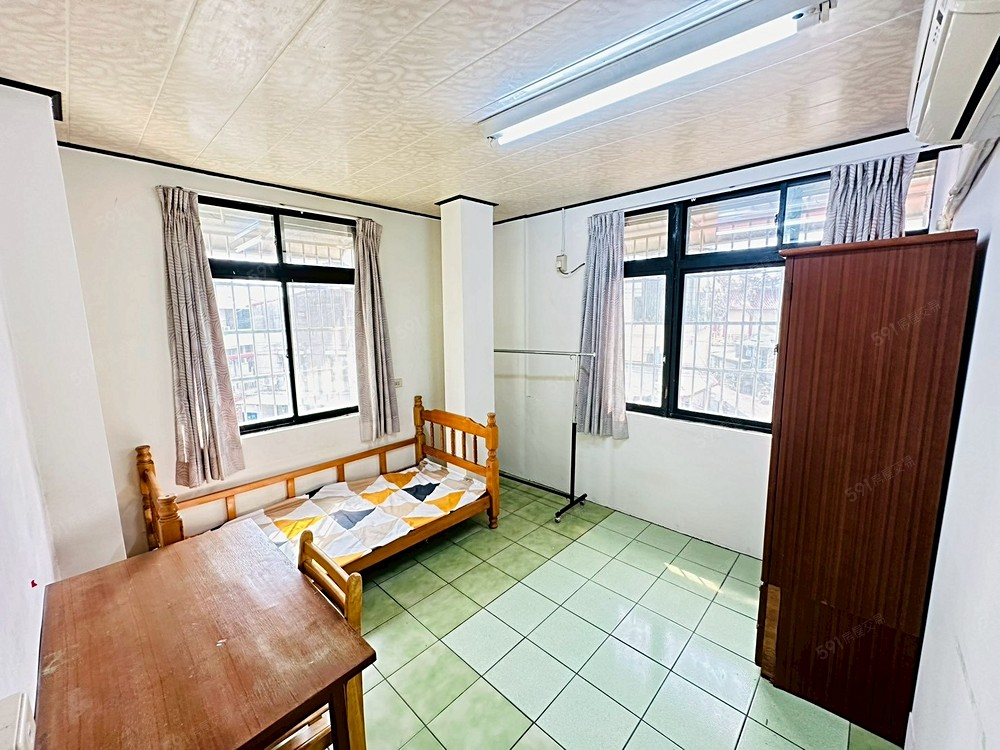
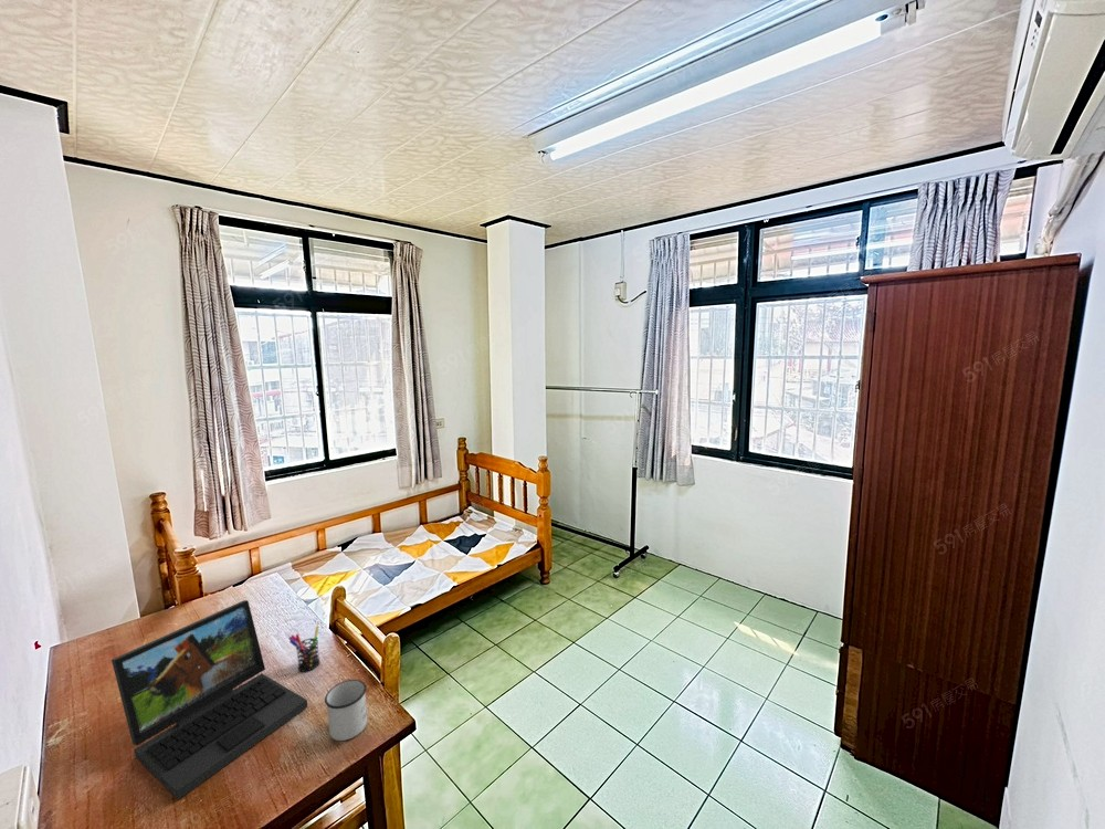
+ laptop (215, 683)
+ mug (346, 705)
+ pen holder (307, 648)
